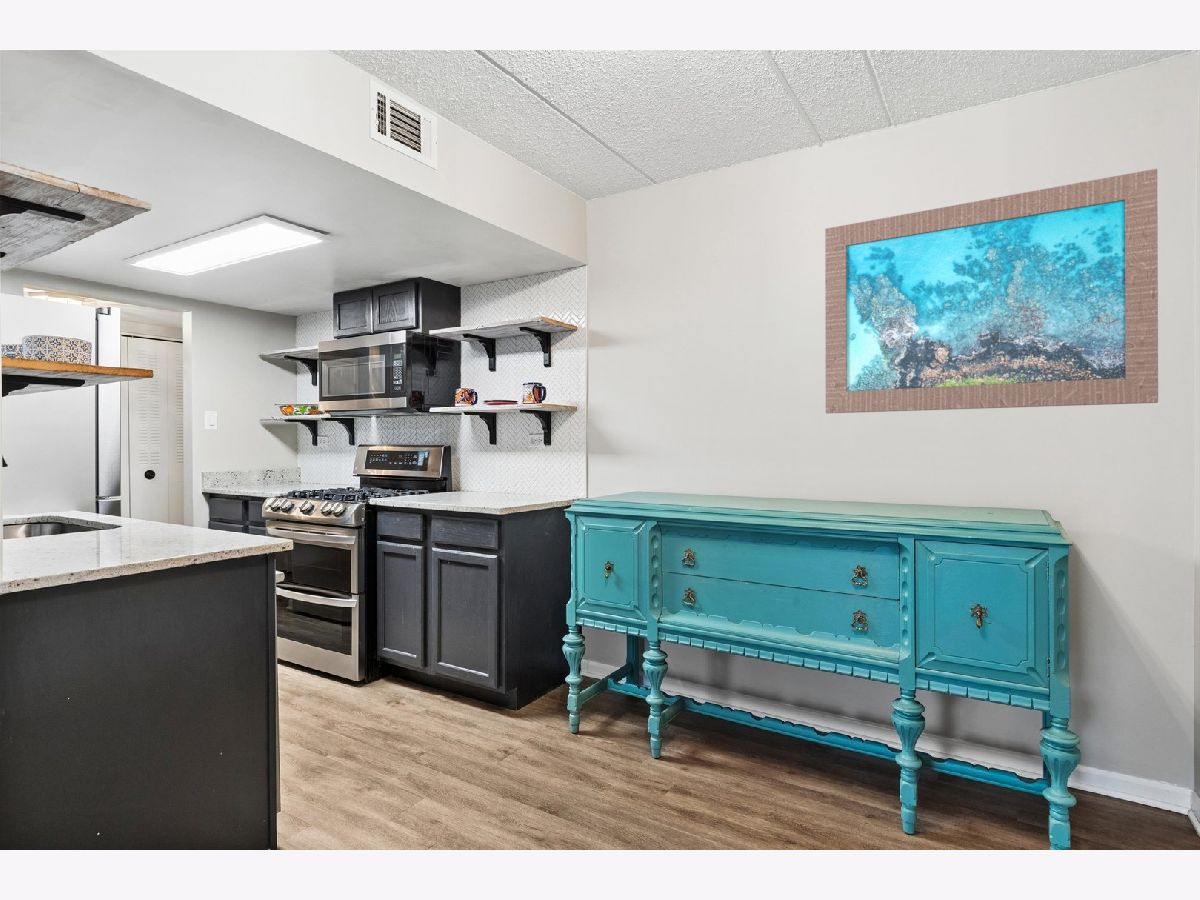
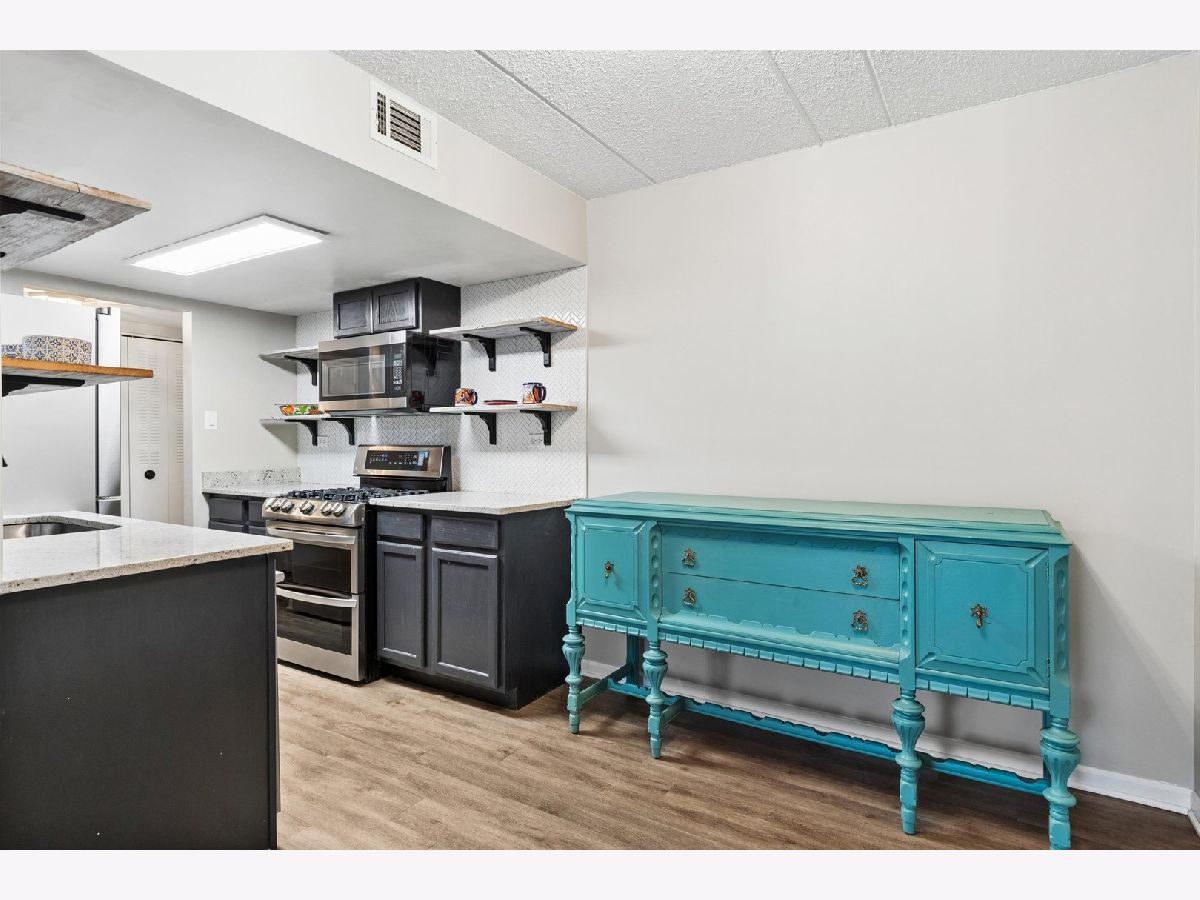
- wall art (972, 305)
